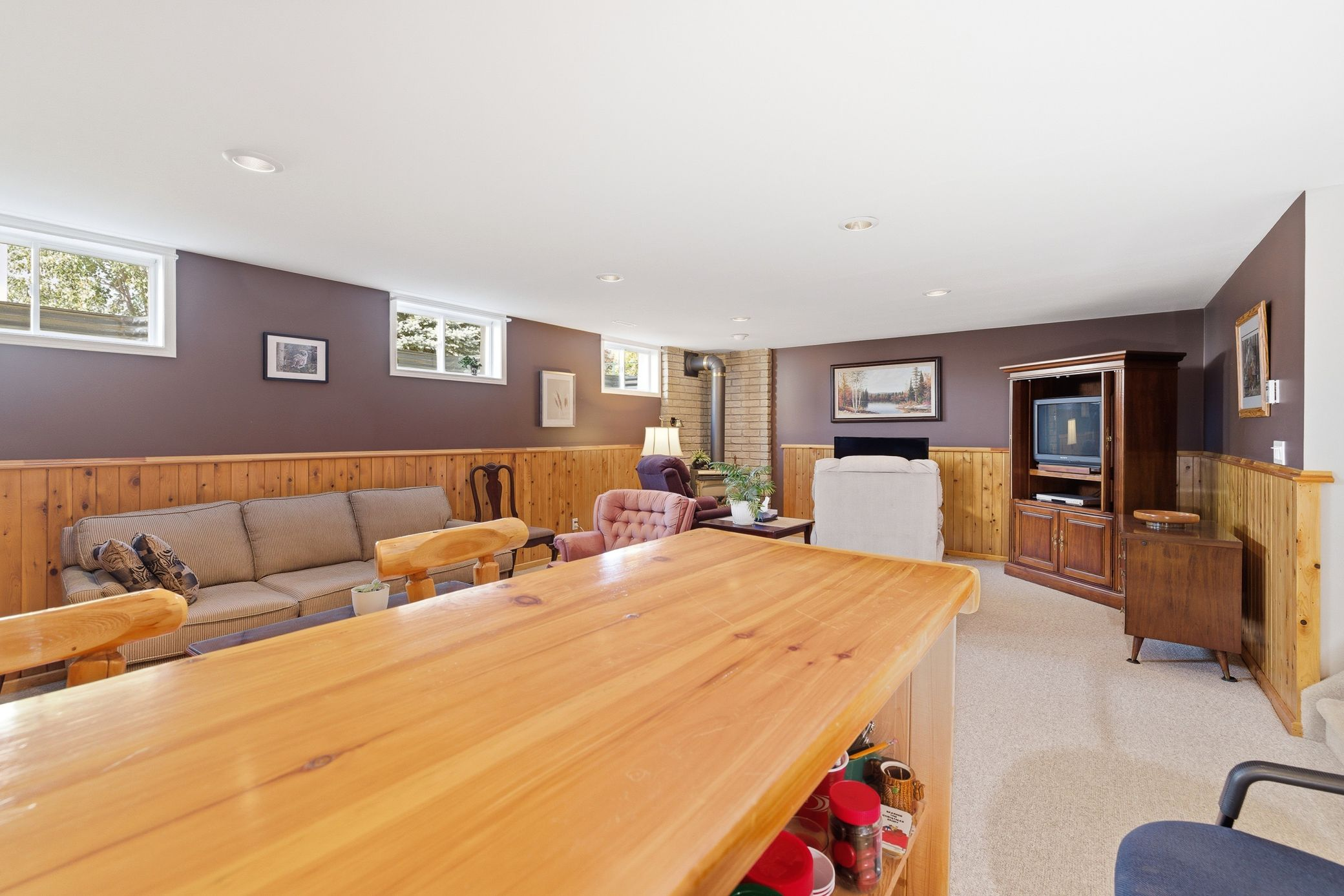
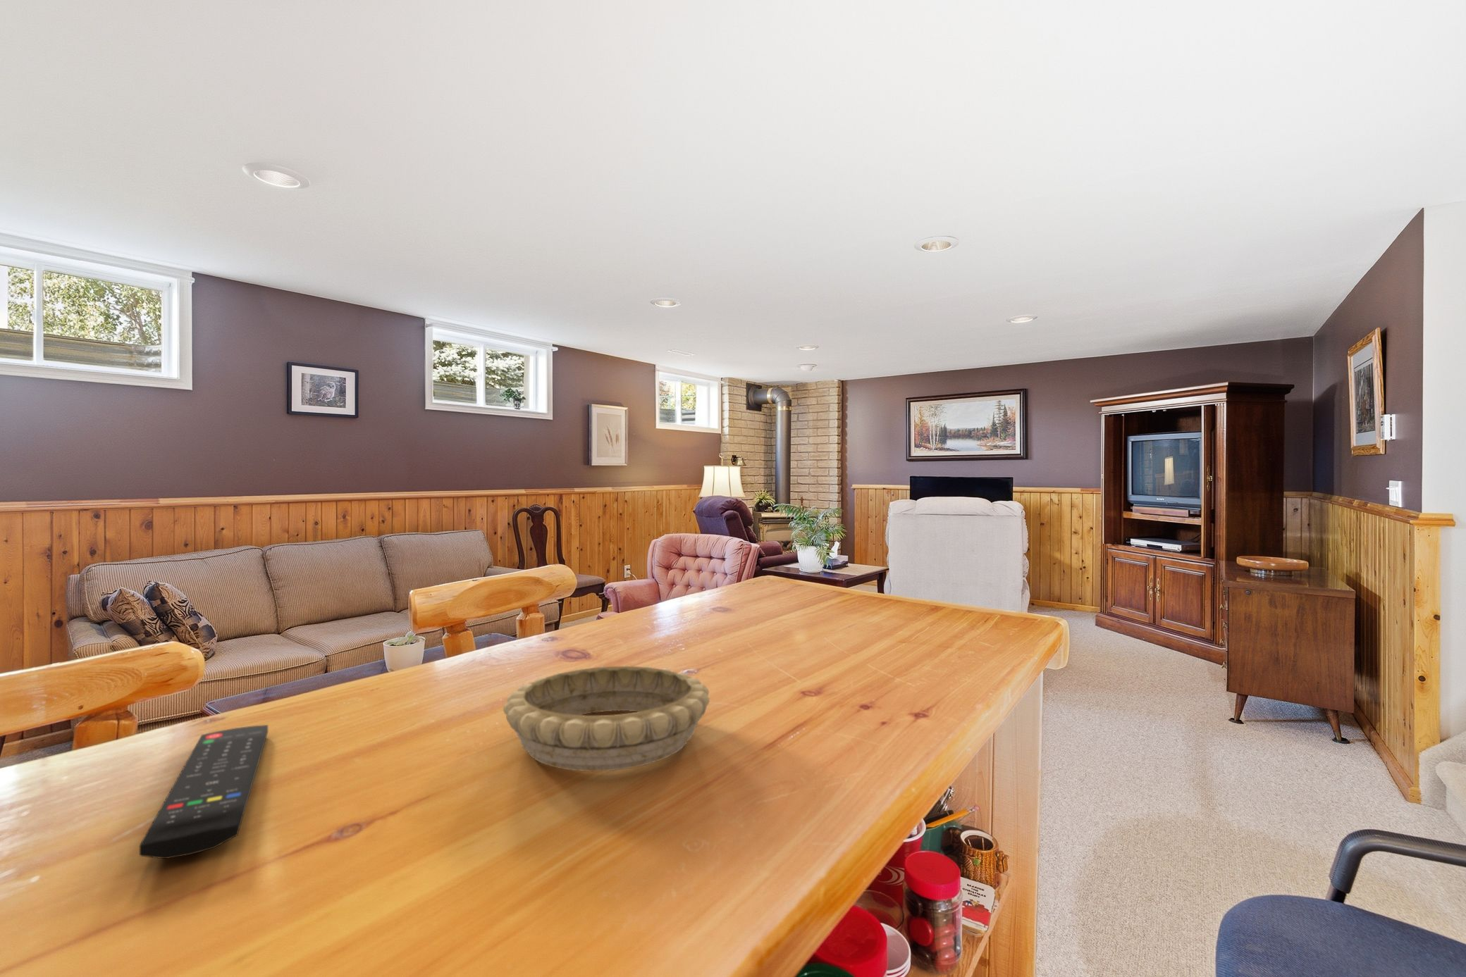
+ decorative bowl (609, 711)
+ remote control (217, 779)
